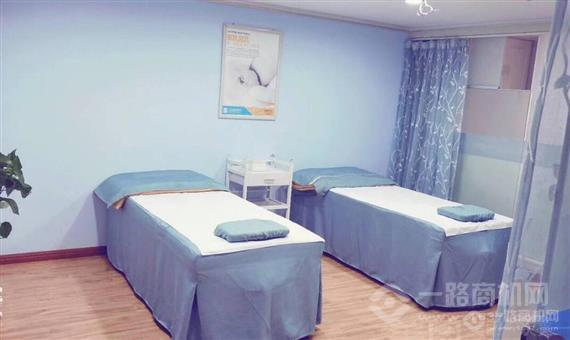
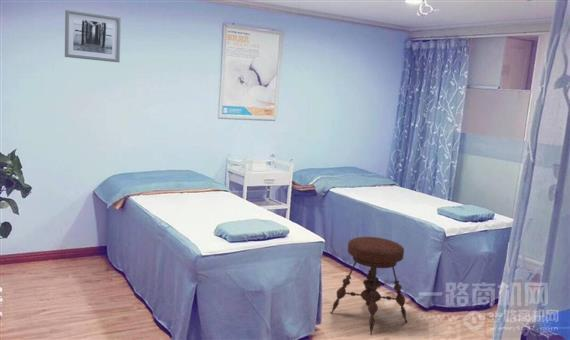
+ stool (372, 280)
+ wall art (93, 36)
